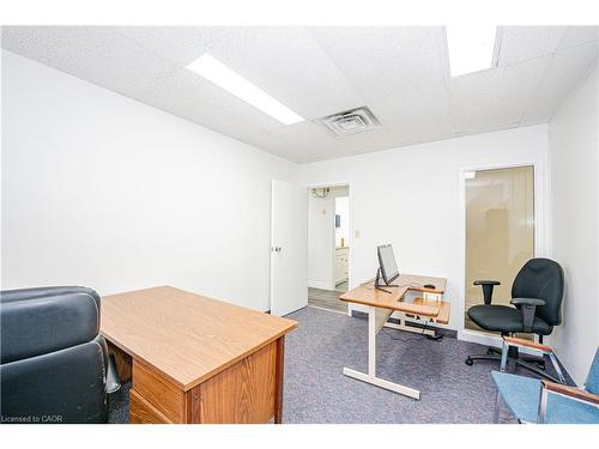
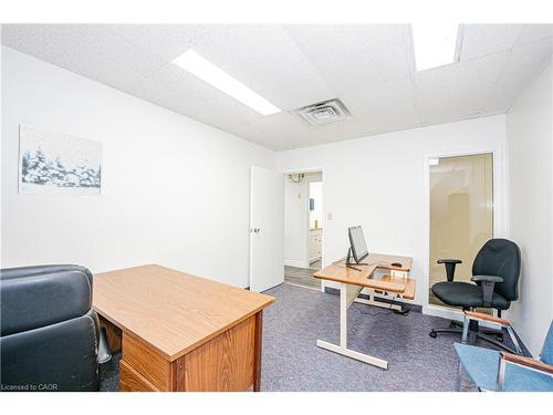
+ wall art (64, 164)
